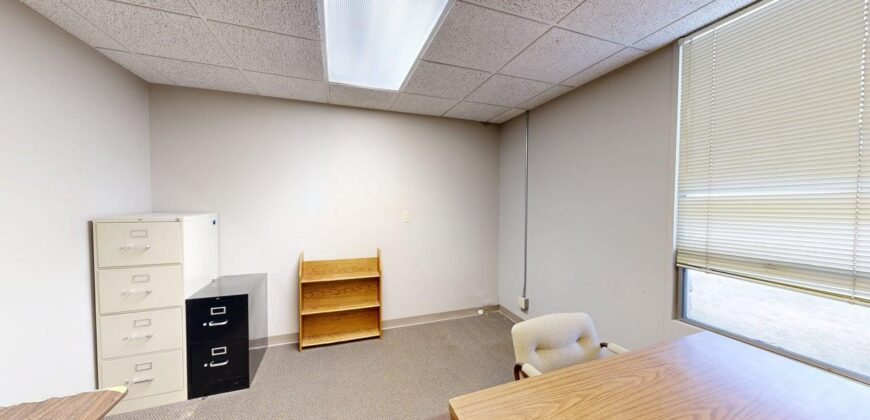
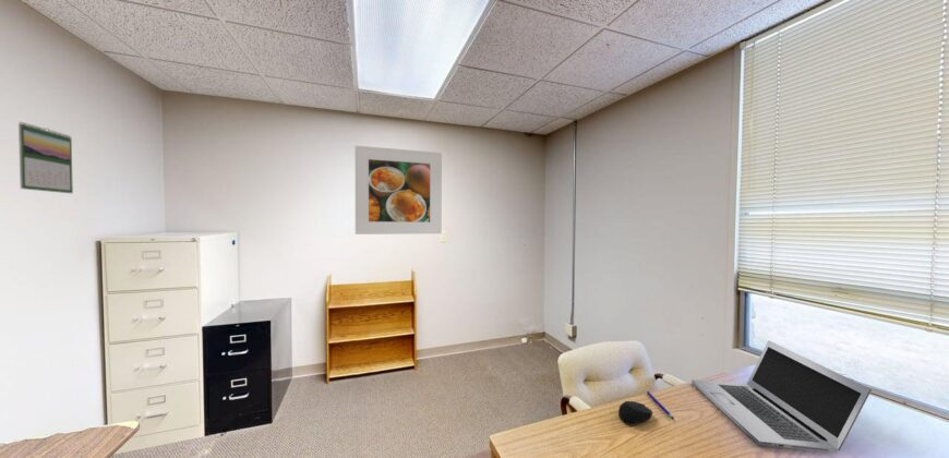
+ calendar (47, 159)
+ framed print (399, 191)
+ computer mouse (635, 410)
+ laptop (765, 385)
+ pen (659, 403)
